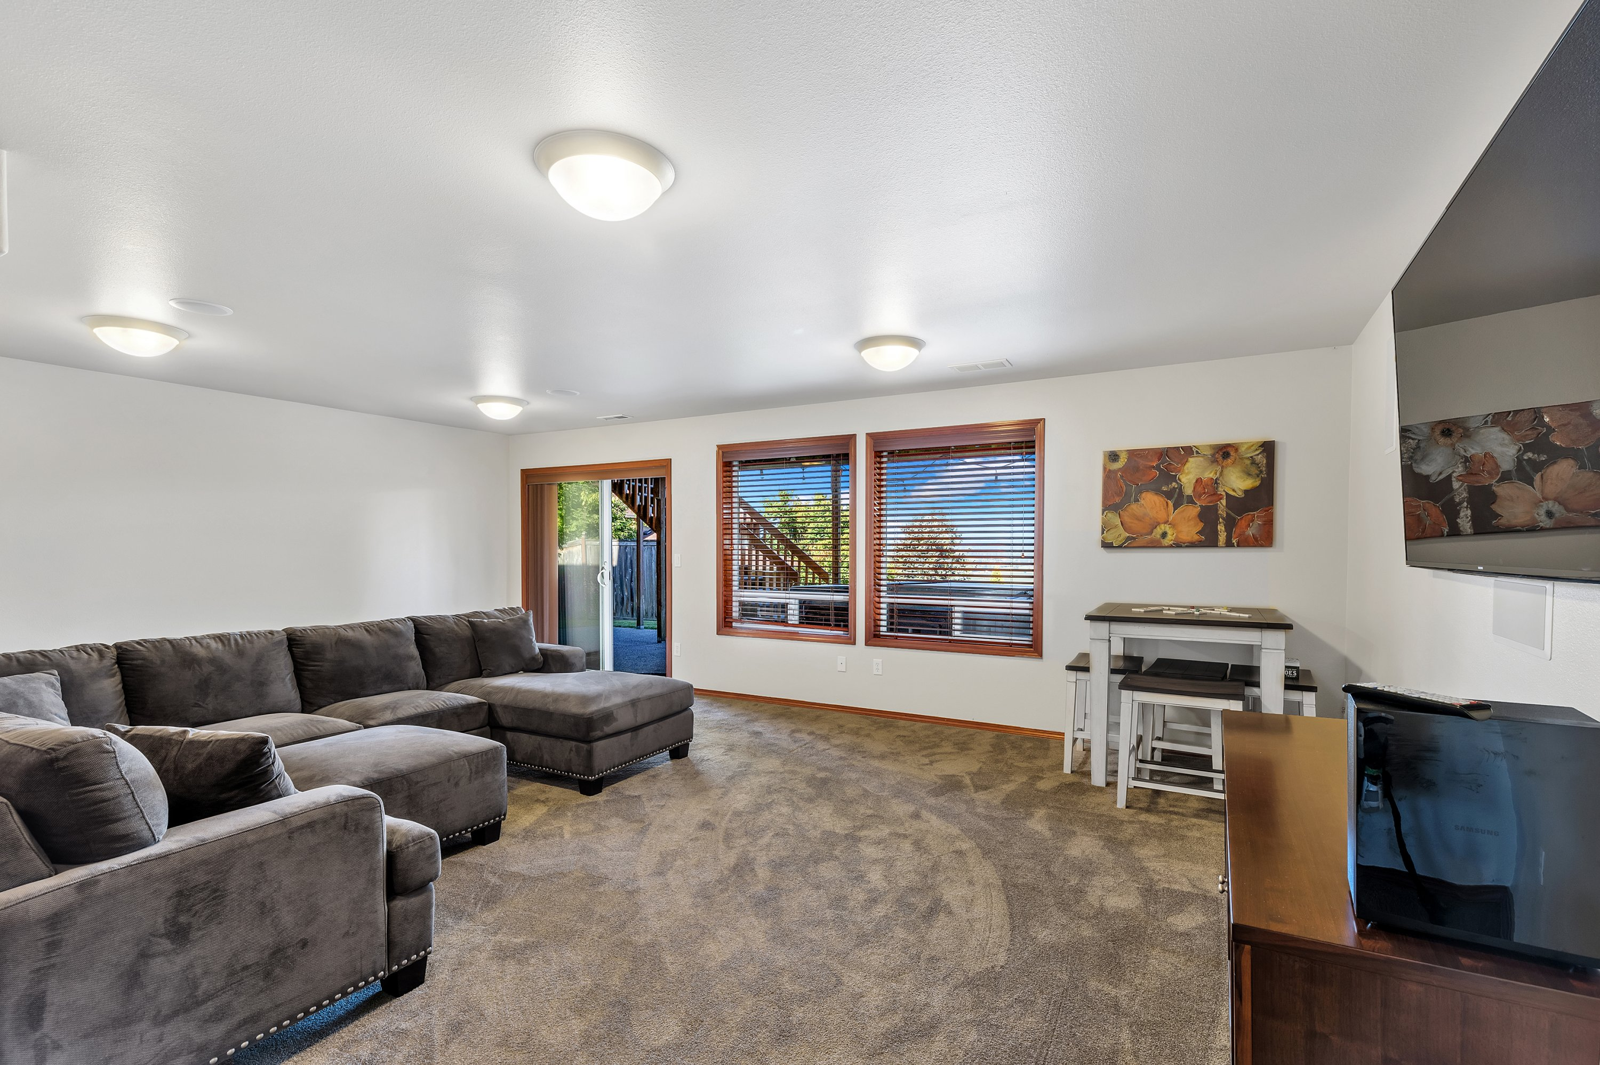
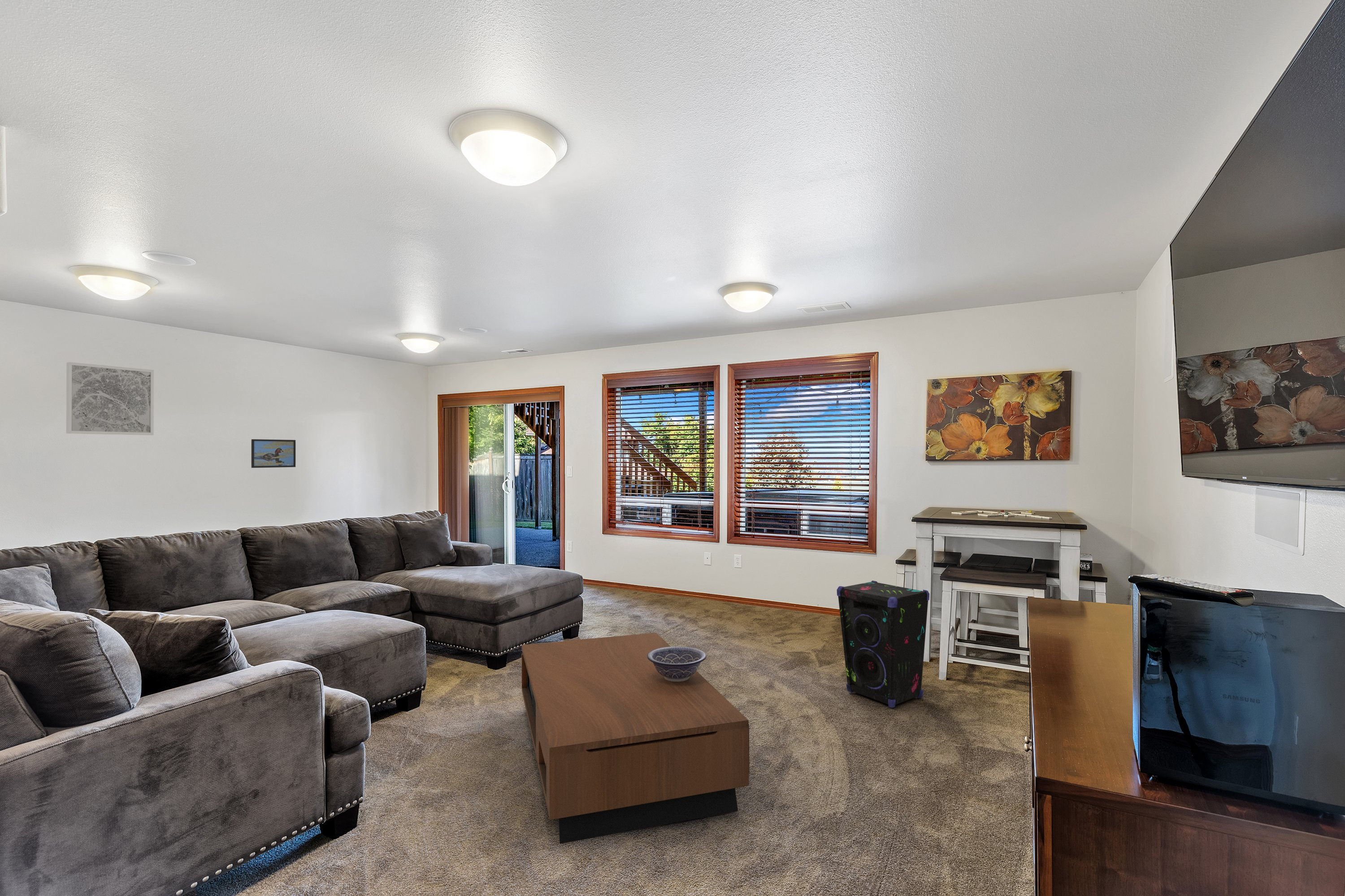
+ speaker (883, 641)
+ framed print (274, 453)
+ coffee table (618, 714)
+ wall art (112, 400)
+ decorative bowl (677, 666)
